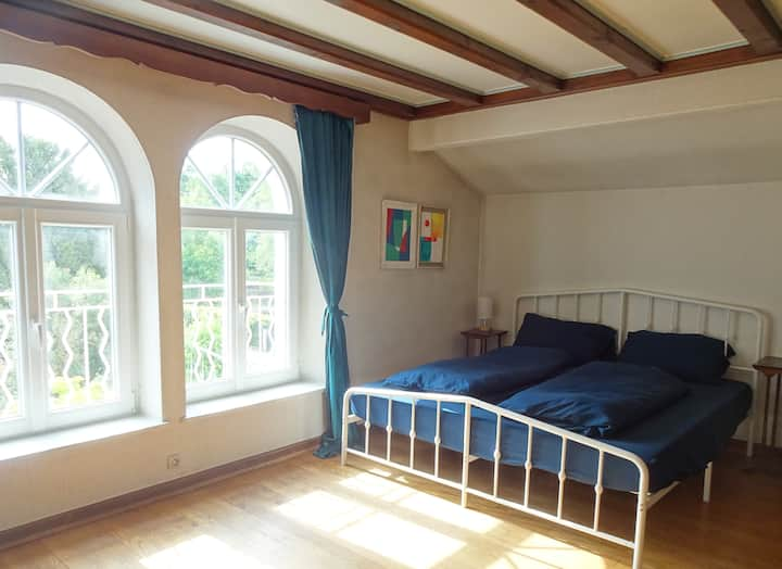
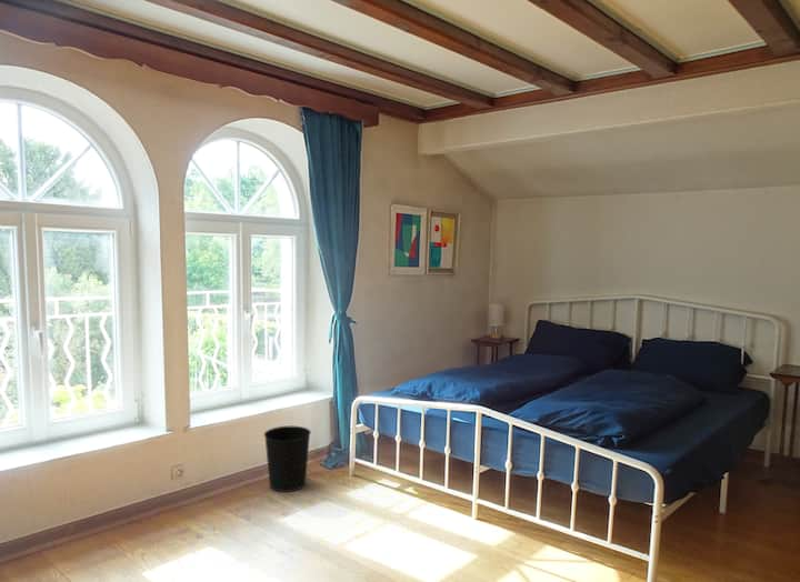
+ wastebasket (287, 459)
